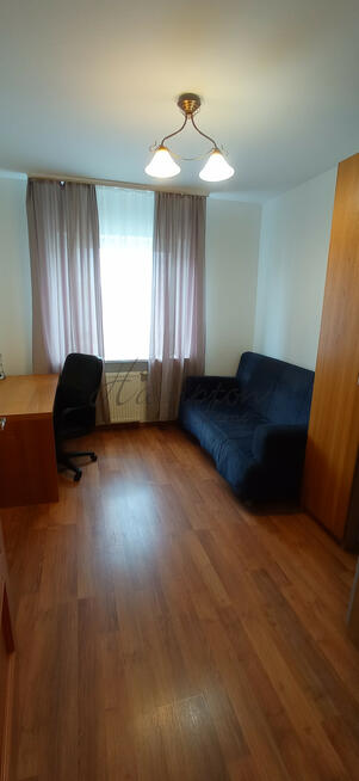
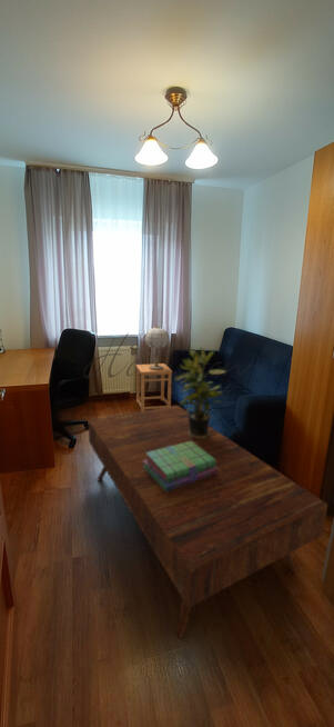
+ table lamp (156, 347)
+ stack of books (180, 462)
+ coffee table (183, 485)
+ side table (153, 380)
+ potted plant (198, 394)
